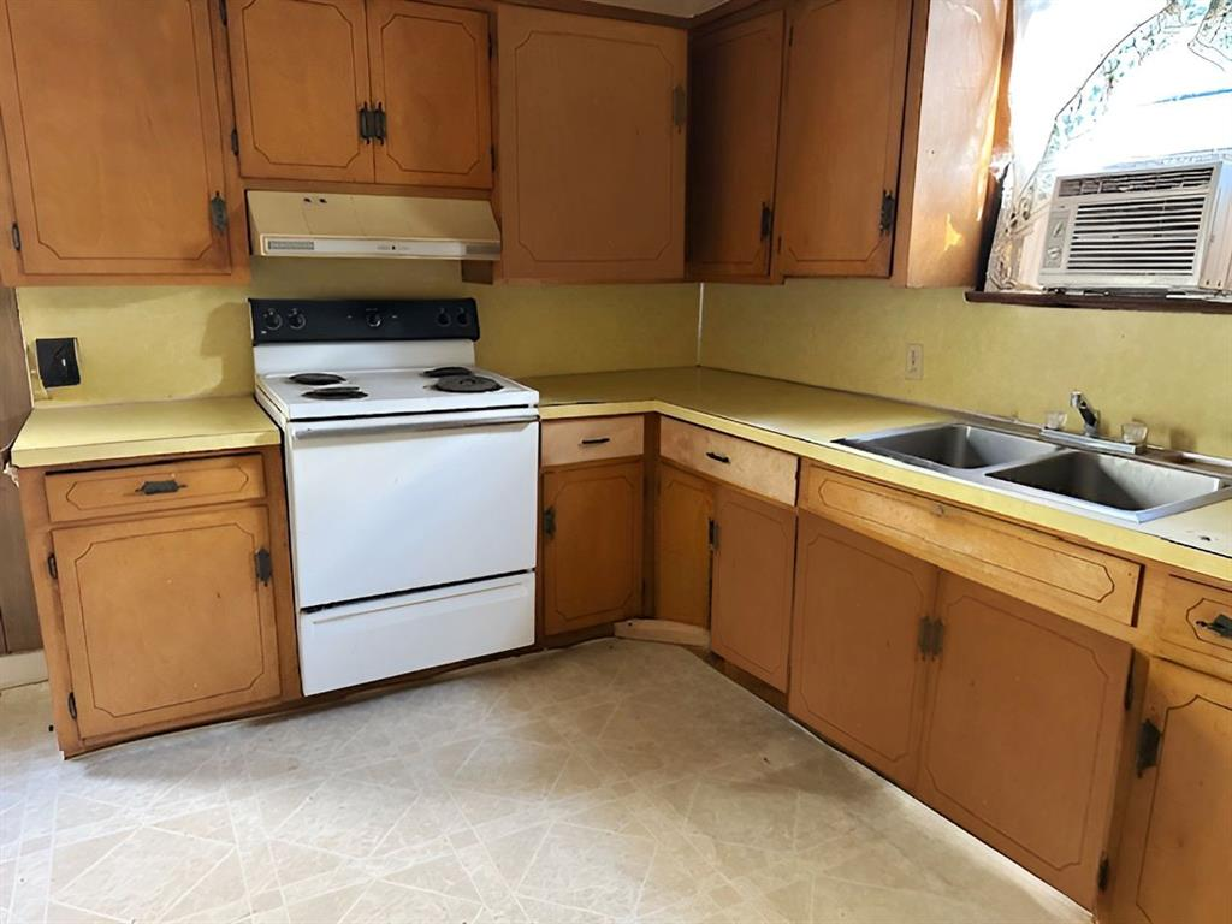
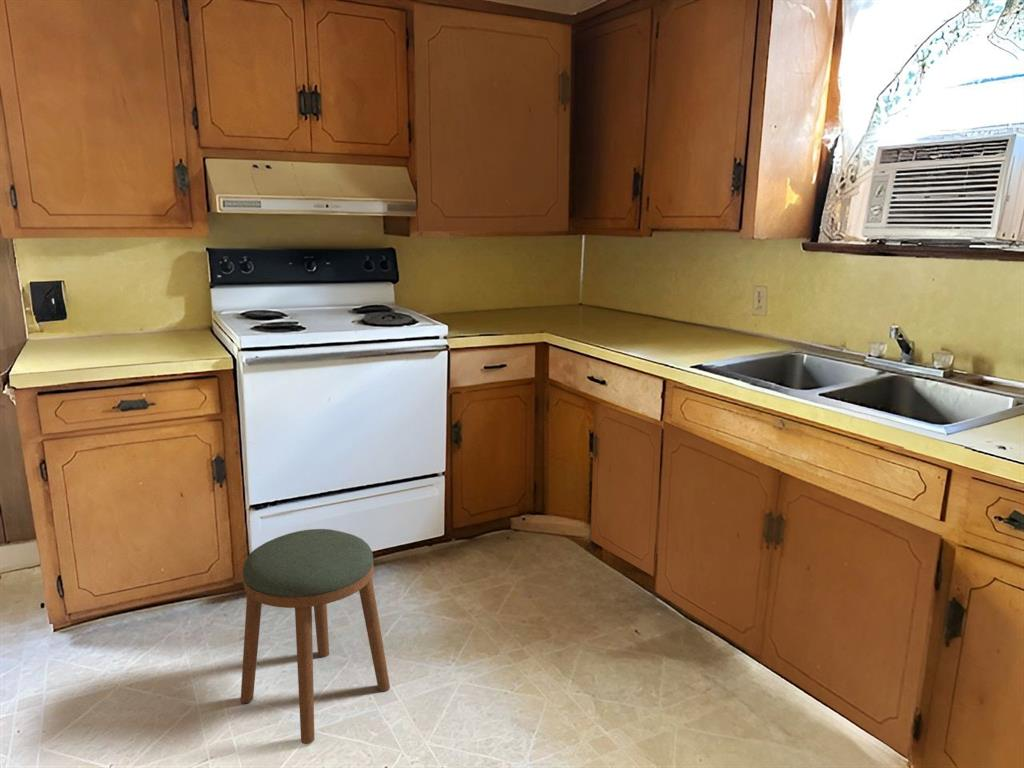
+ stool (311, 621)
